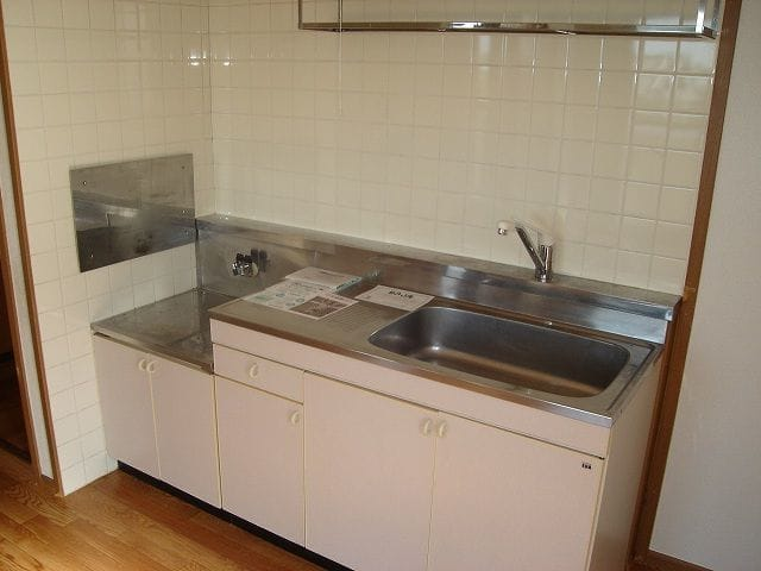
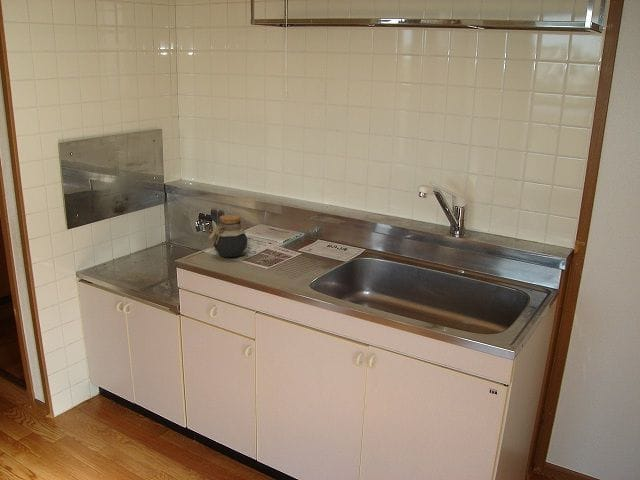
+ jar (228, 237)
